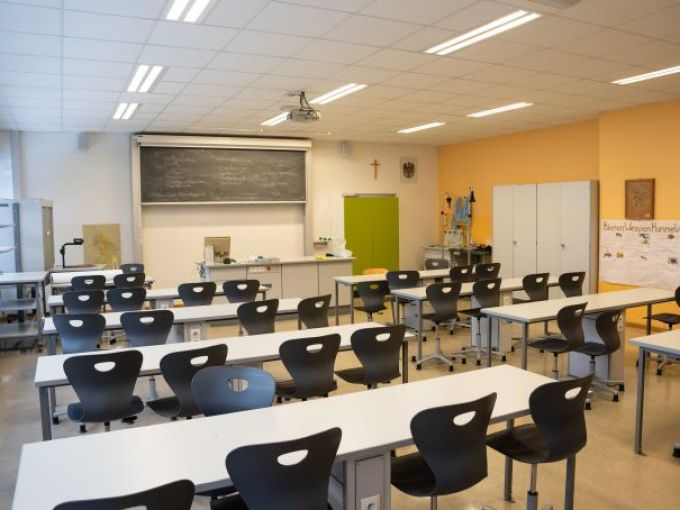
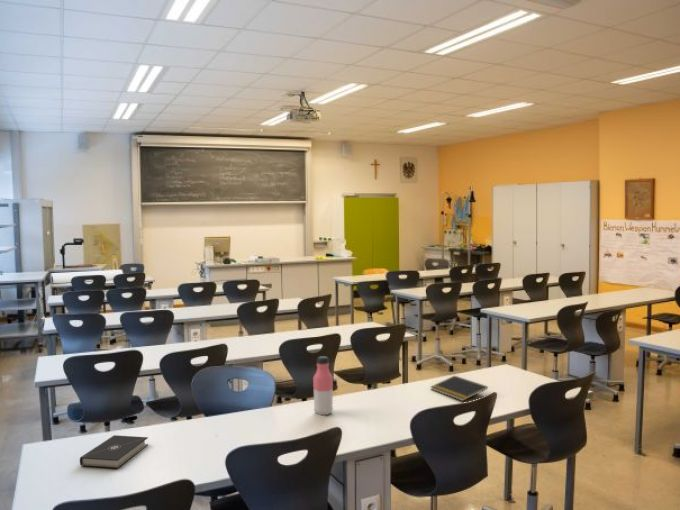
+ book (115, 450)
+ notepad (458, 387)
+ water bottle (323, 384)
